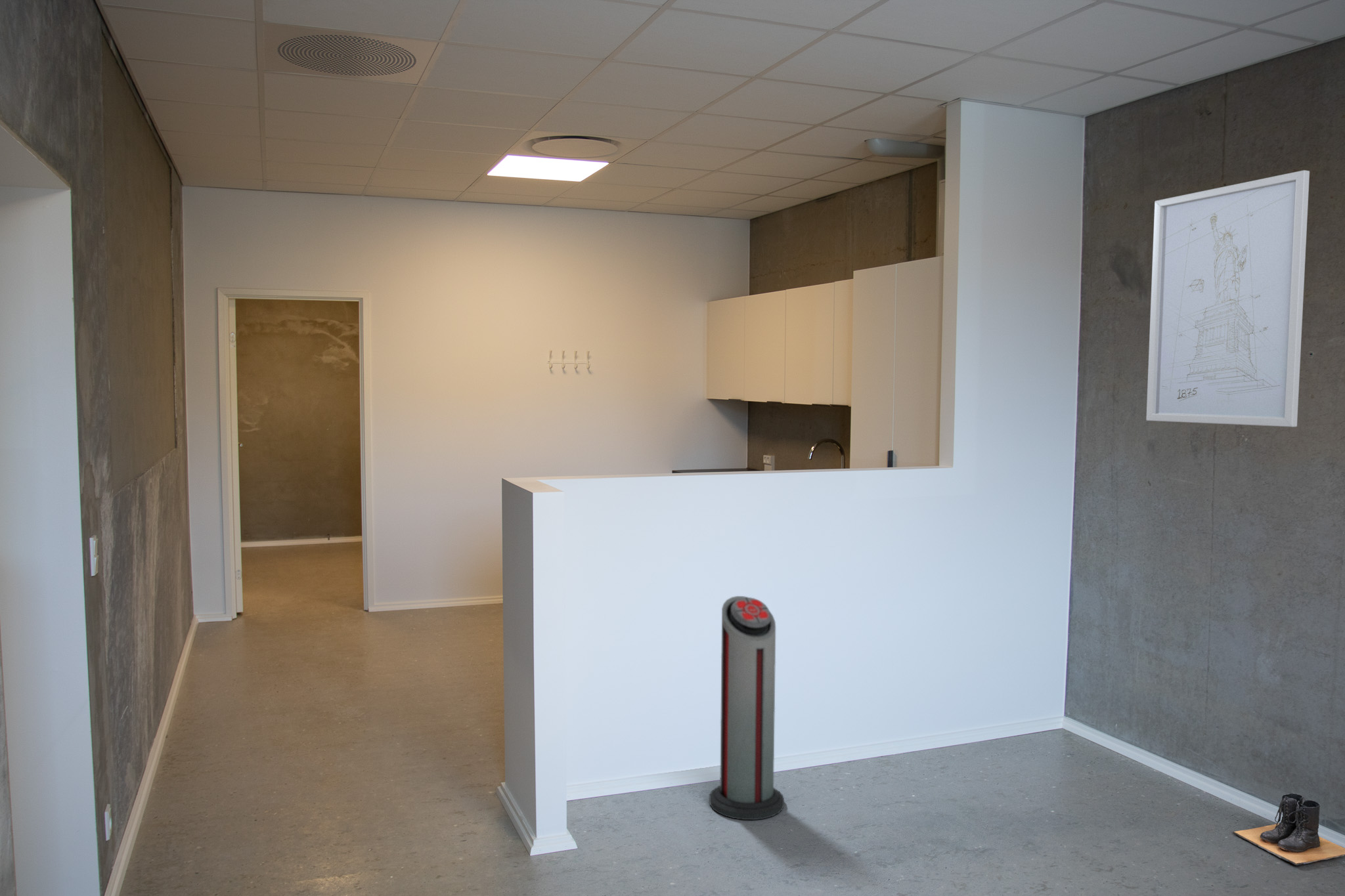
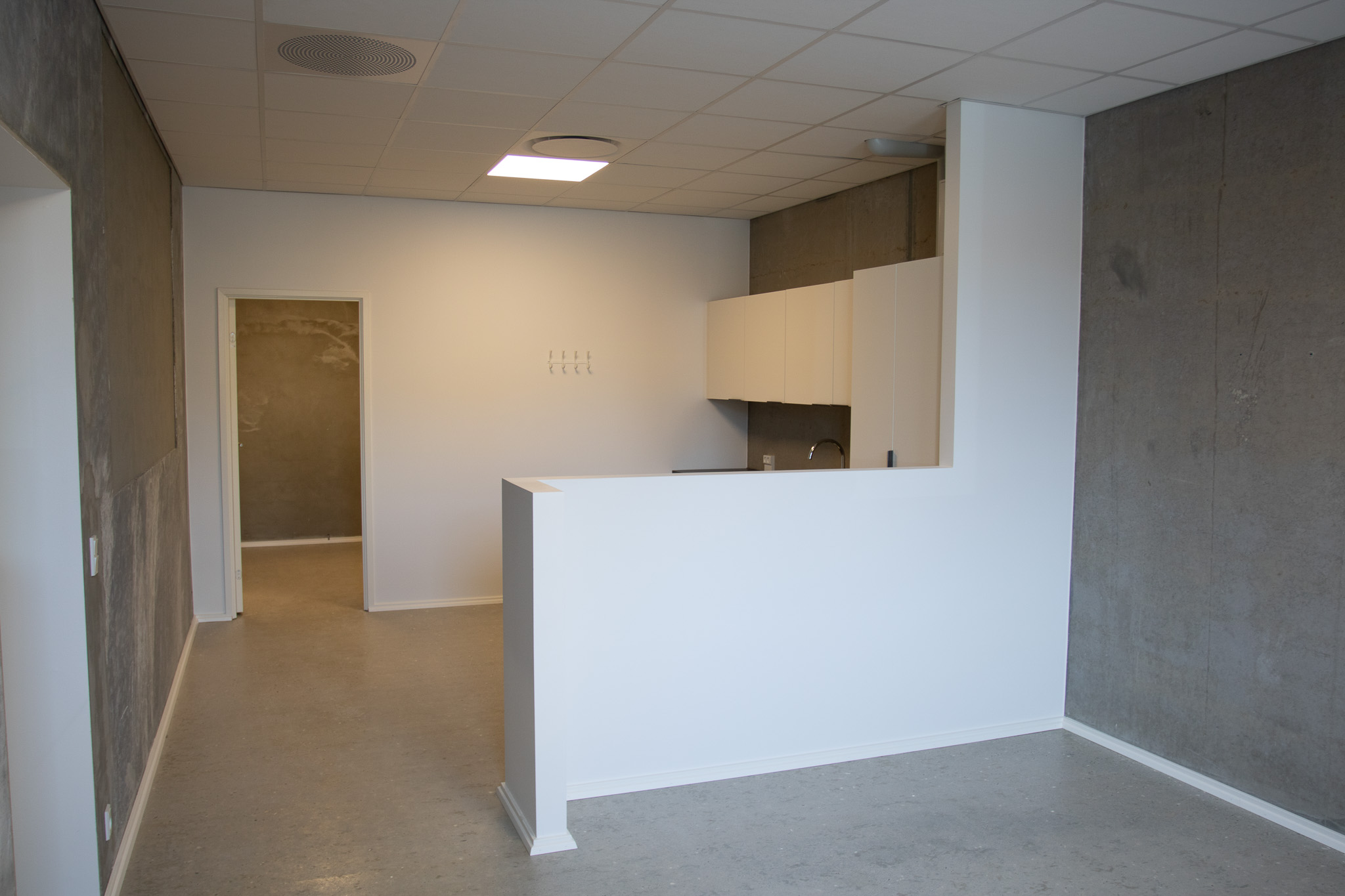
- air purifier (747, 702)
- wall art (1221, 306)
- boots (1292, 822)
